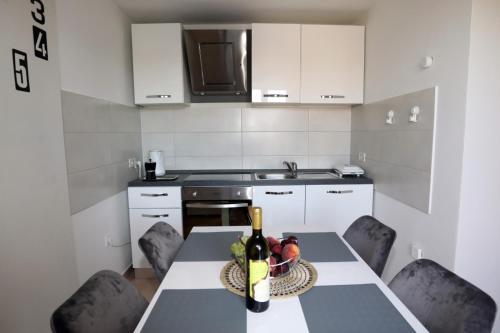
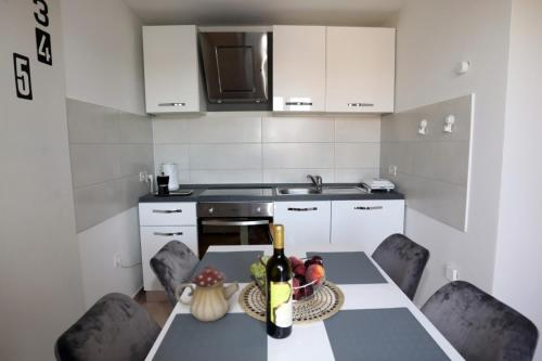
+ teapot (206, 288)
